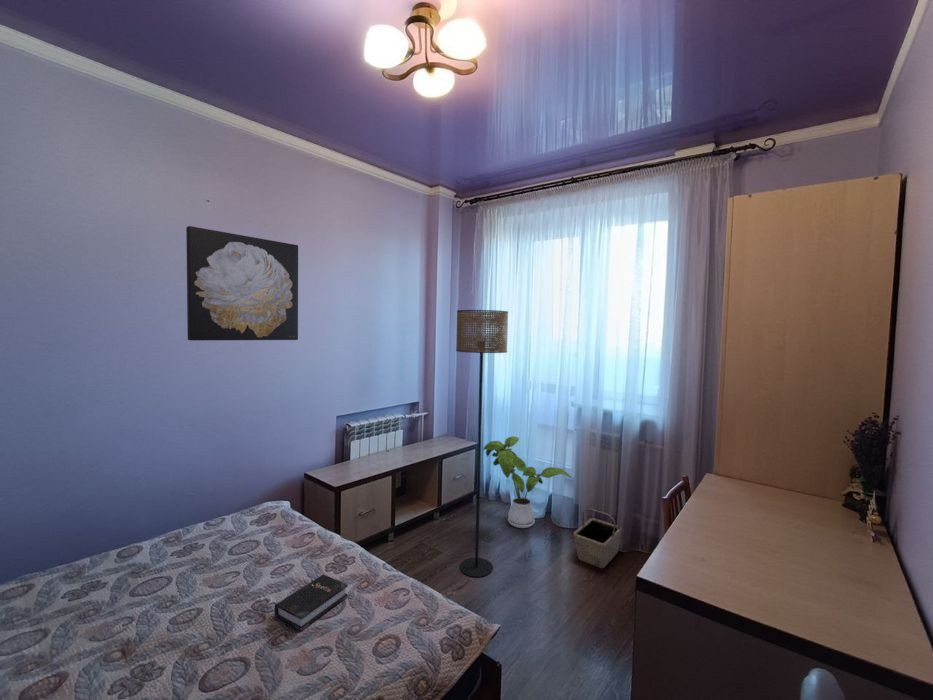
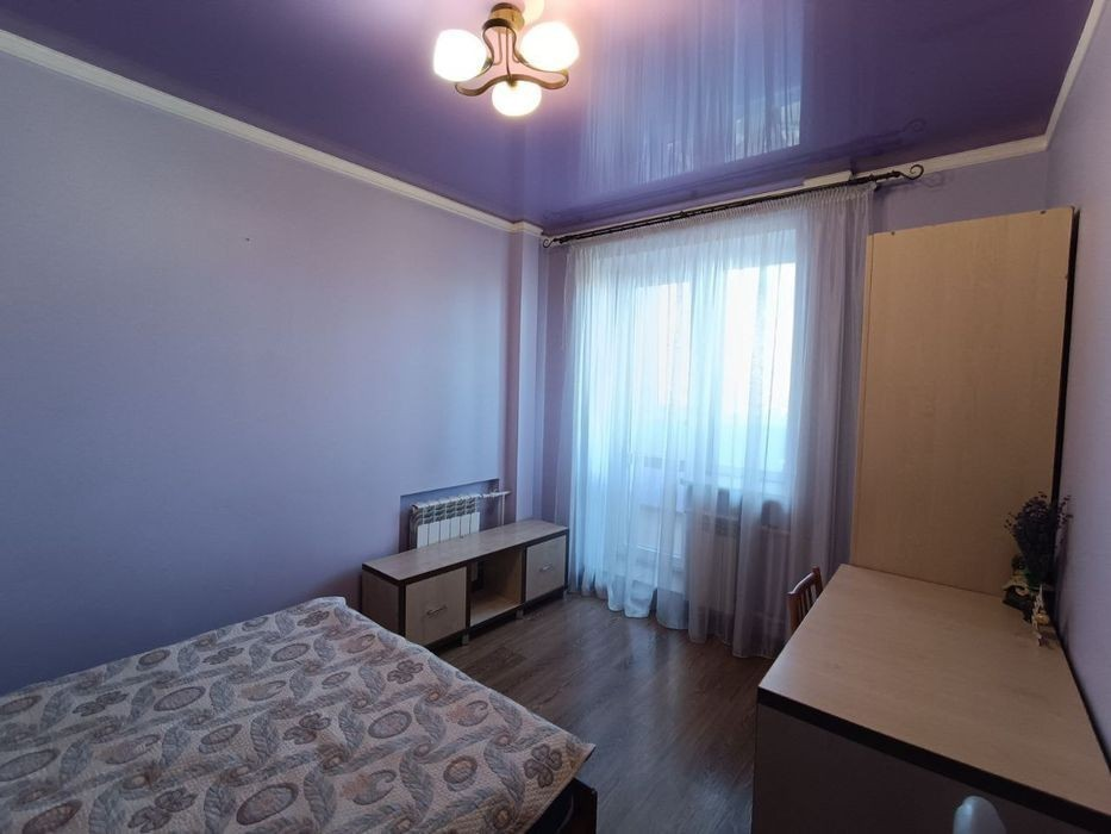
- floor lamp (479, 441)
- wall art (247, 288)
- house plant (517, 483)
- basket (597, 533)
- hardback book (312, 599)
